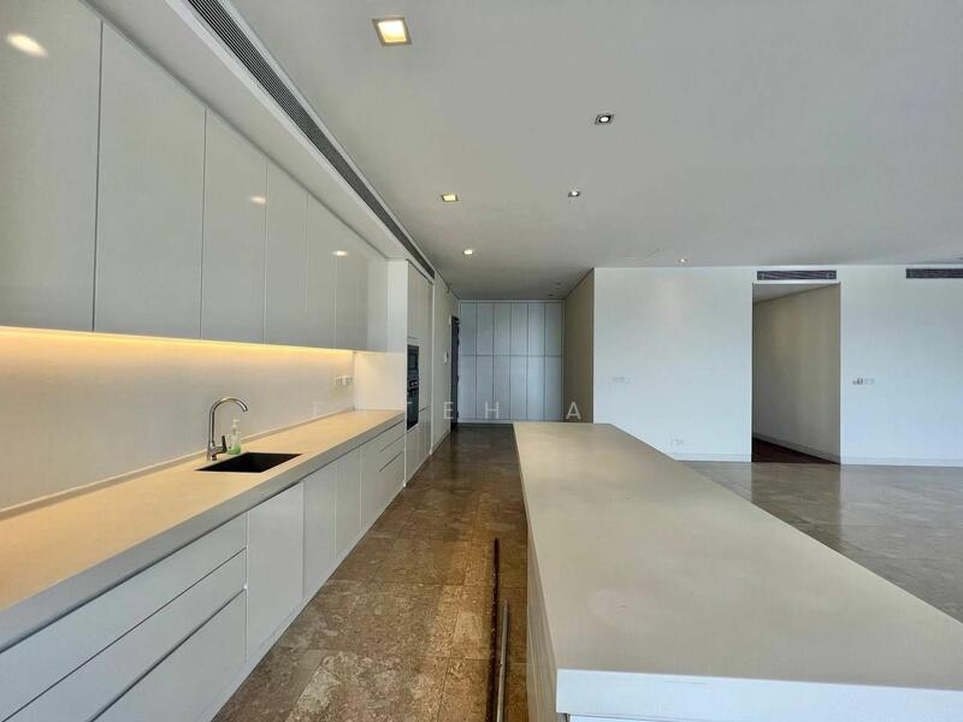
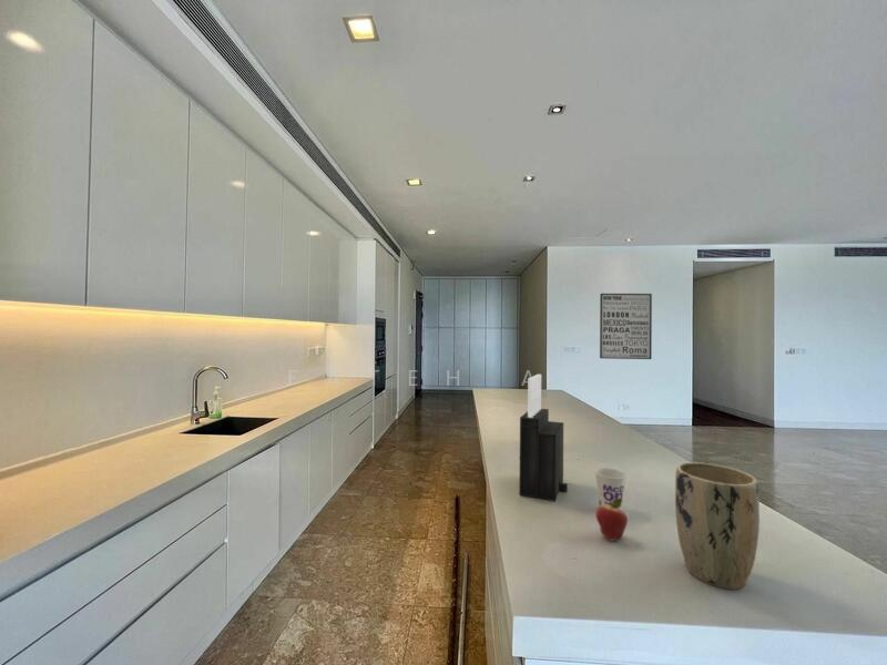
+ plant pot (714, 522)
+ fruit (611, 515)
+ cup (610, 491)
+ wall art (625, 326)
+ knife block (546, 432)
